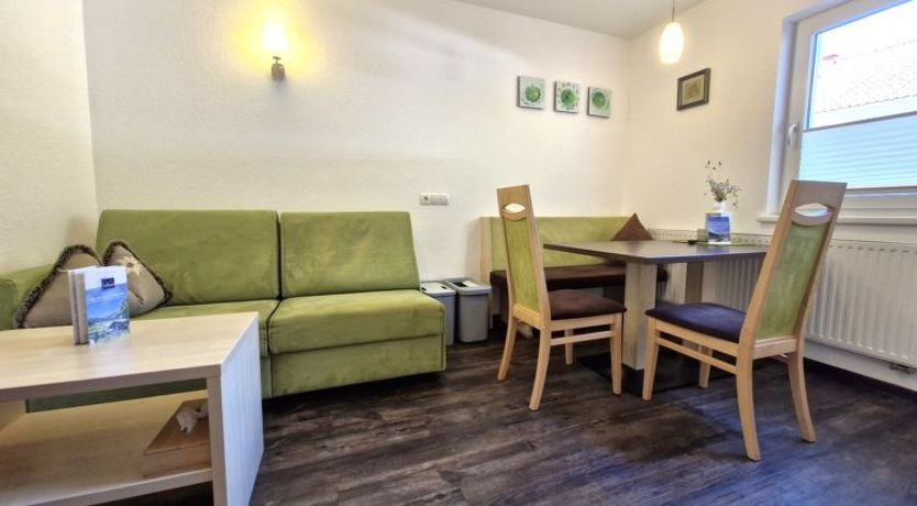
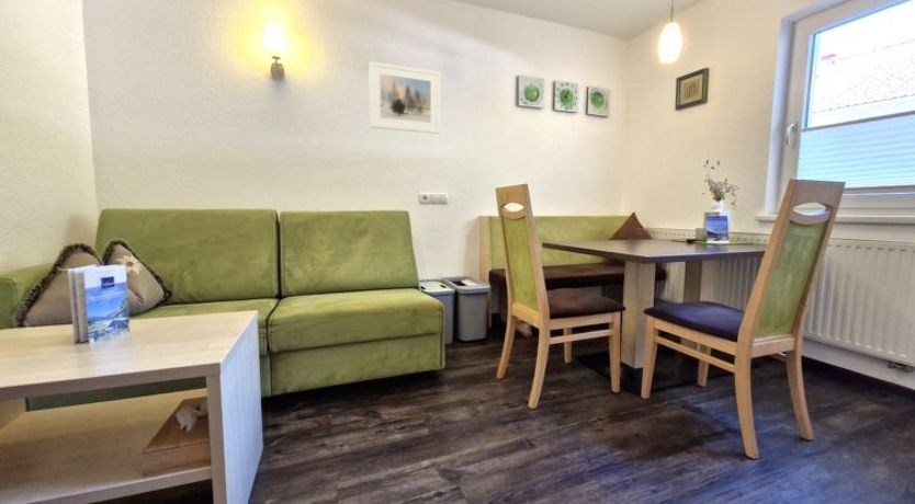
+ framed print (406, 99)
